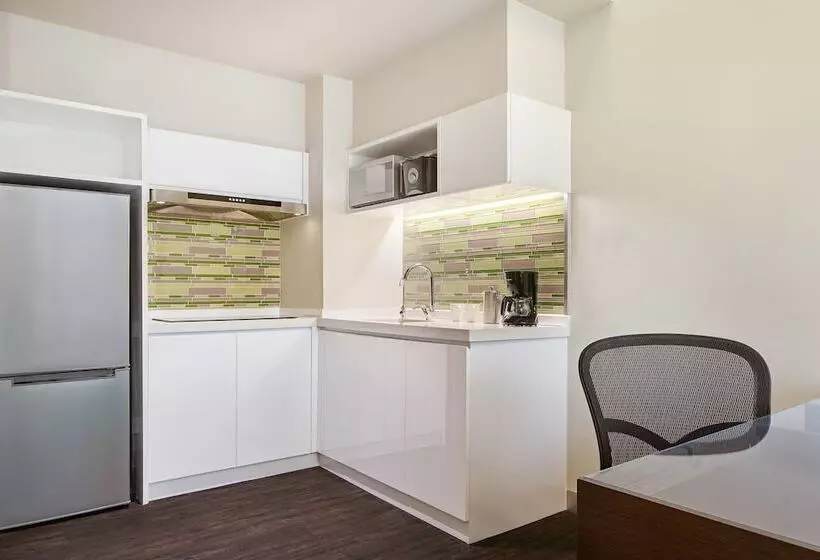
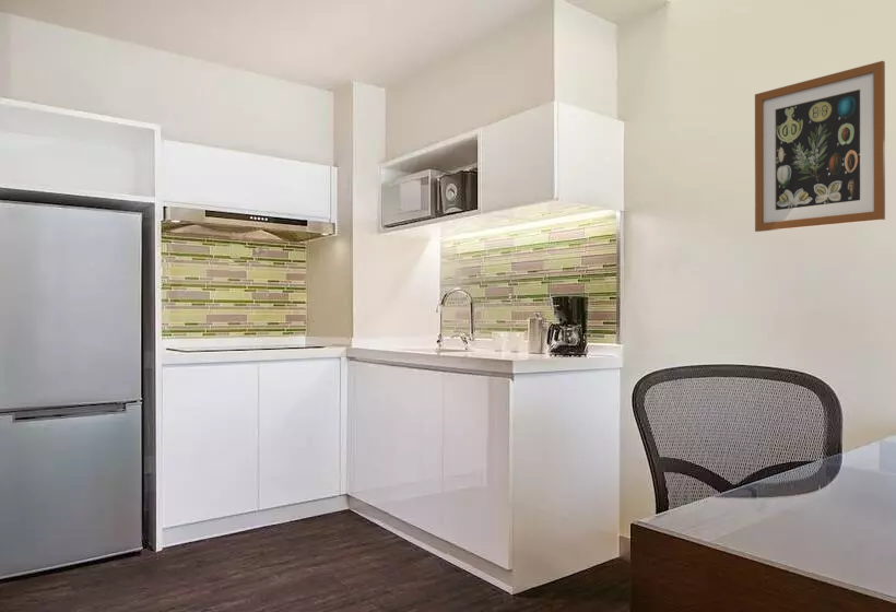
+ wall art (815, 152)
